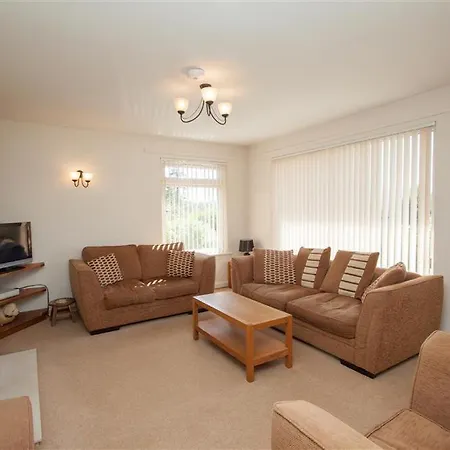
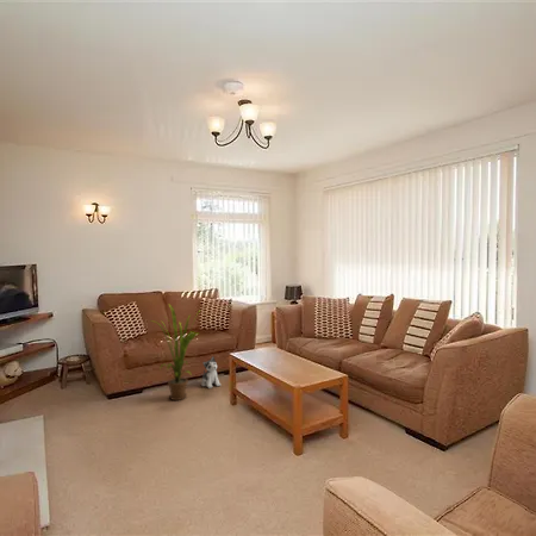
+ plush toy (210, 369)
+ house plant (173, 351)
